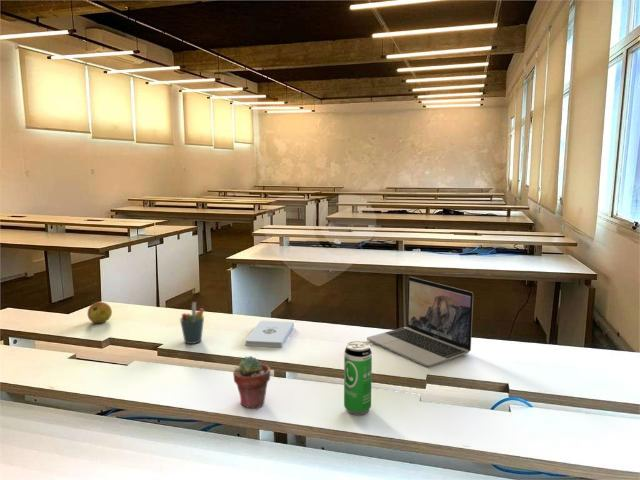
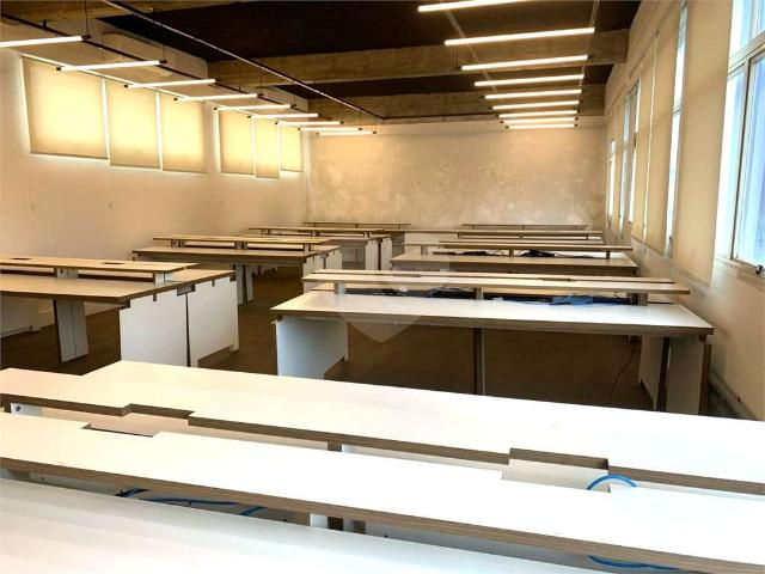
- apple (99, 312)
- pen holder (192, 323)
- potted succulent (251, 379)
- notepad (270, 333)
- laptop (417, 317)
- beverage can (357, 377)
